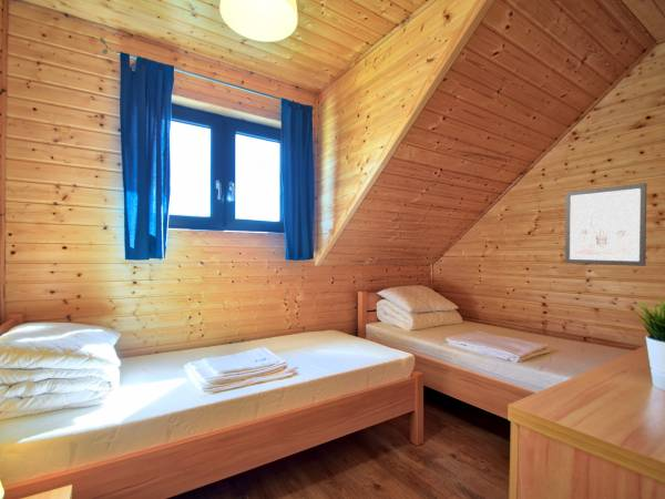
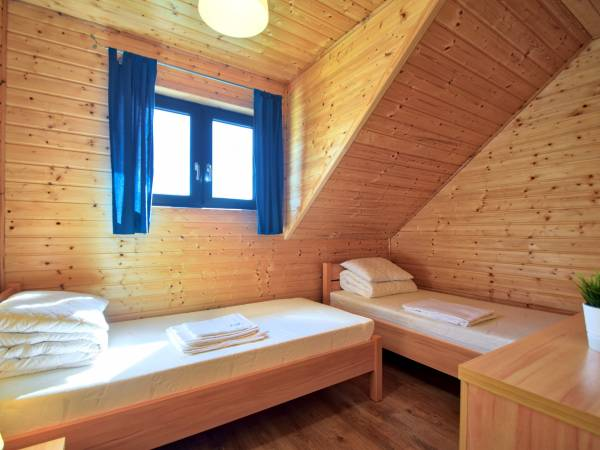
- wall art (602, 226)
